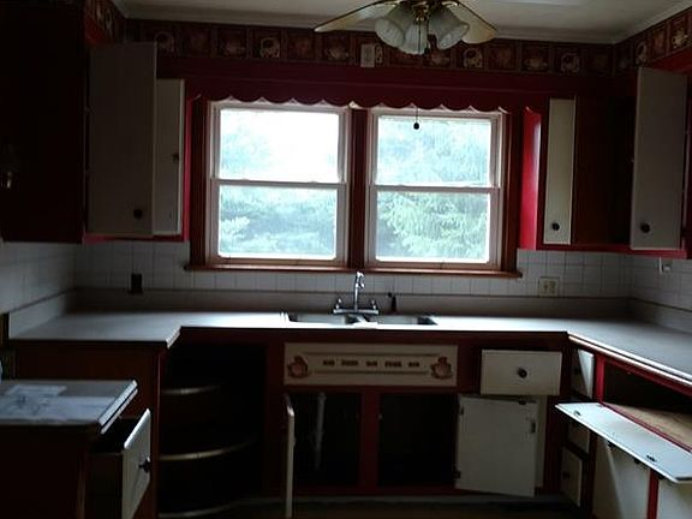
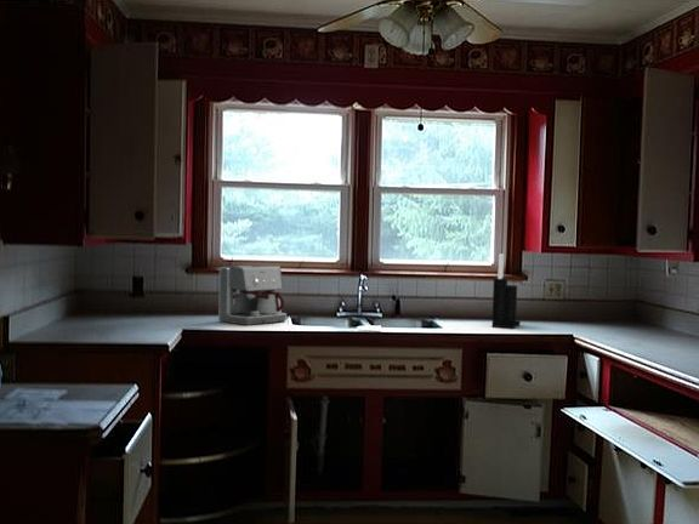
+ knife block (507, 290)
+ coffee maker (252, 294)
